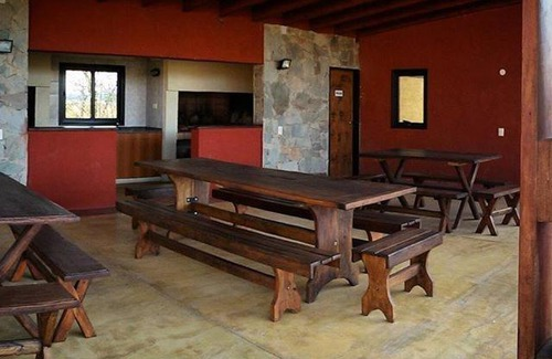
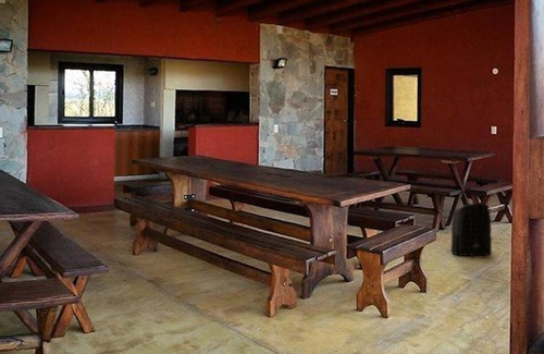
+ backpack (473, 228)
